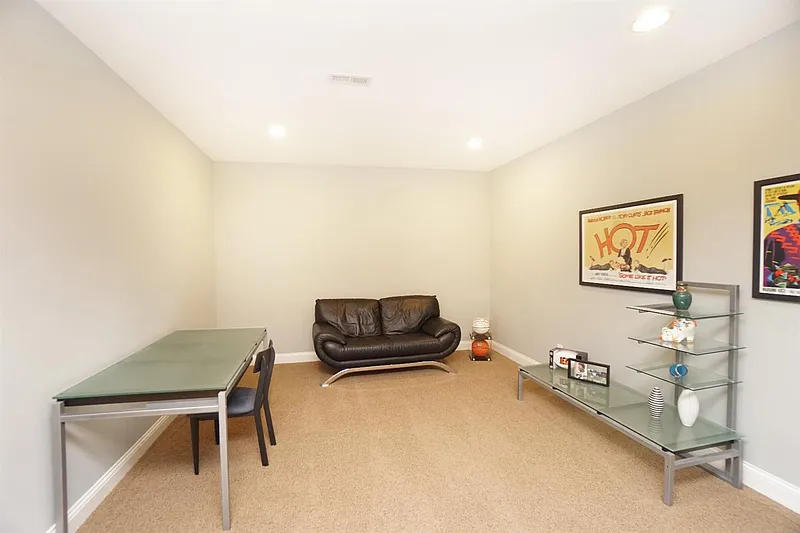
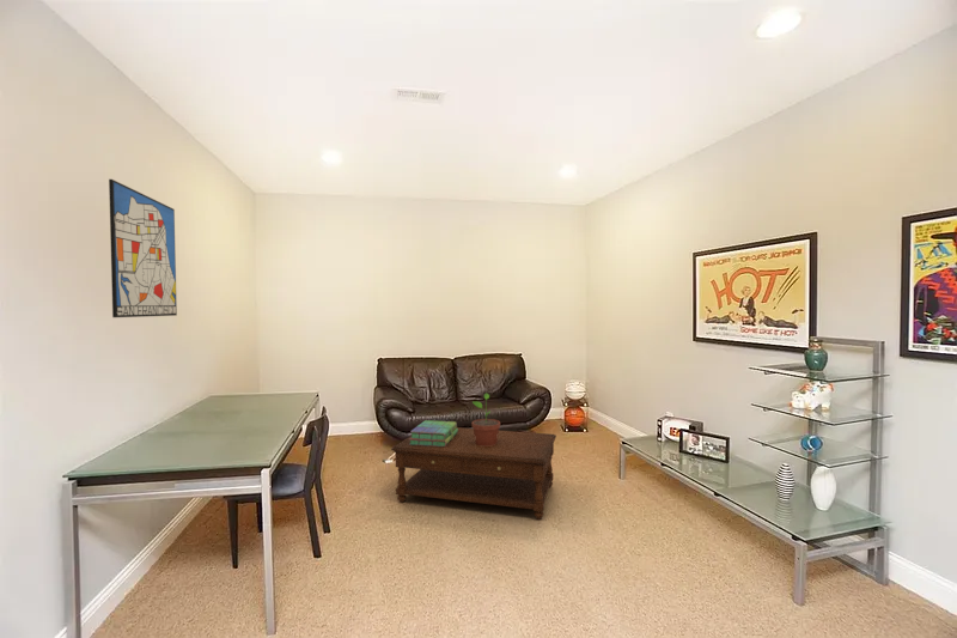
+ stack of books (434, 432)
+ potted plant (486, 419)
+ wall art (147, 256)
+ coffee table (477, 467)
